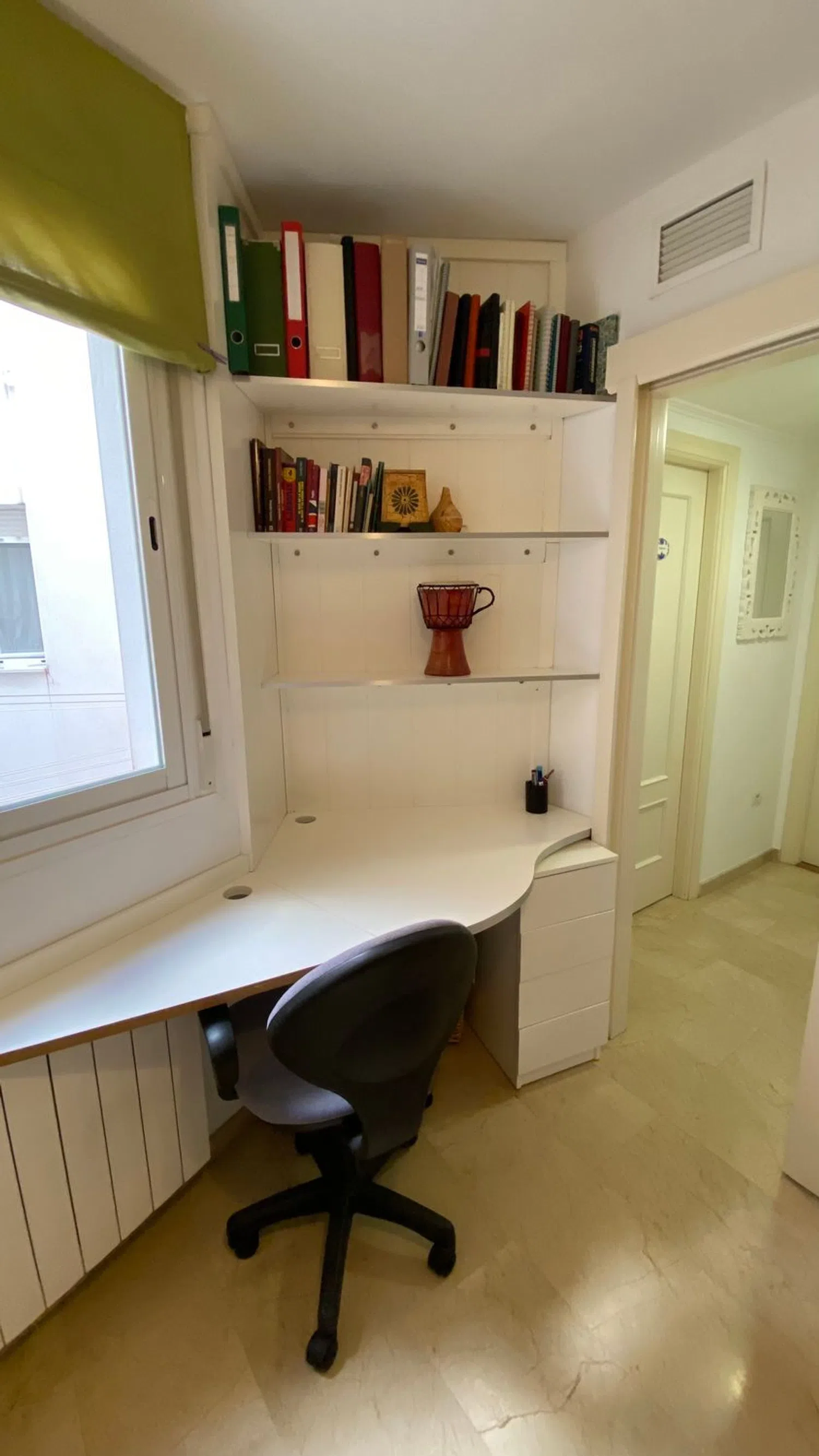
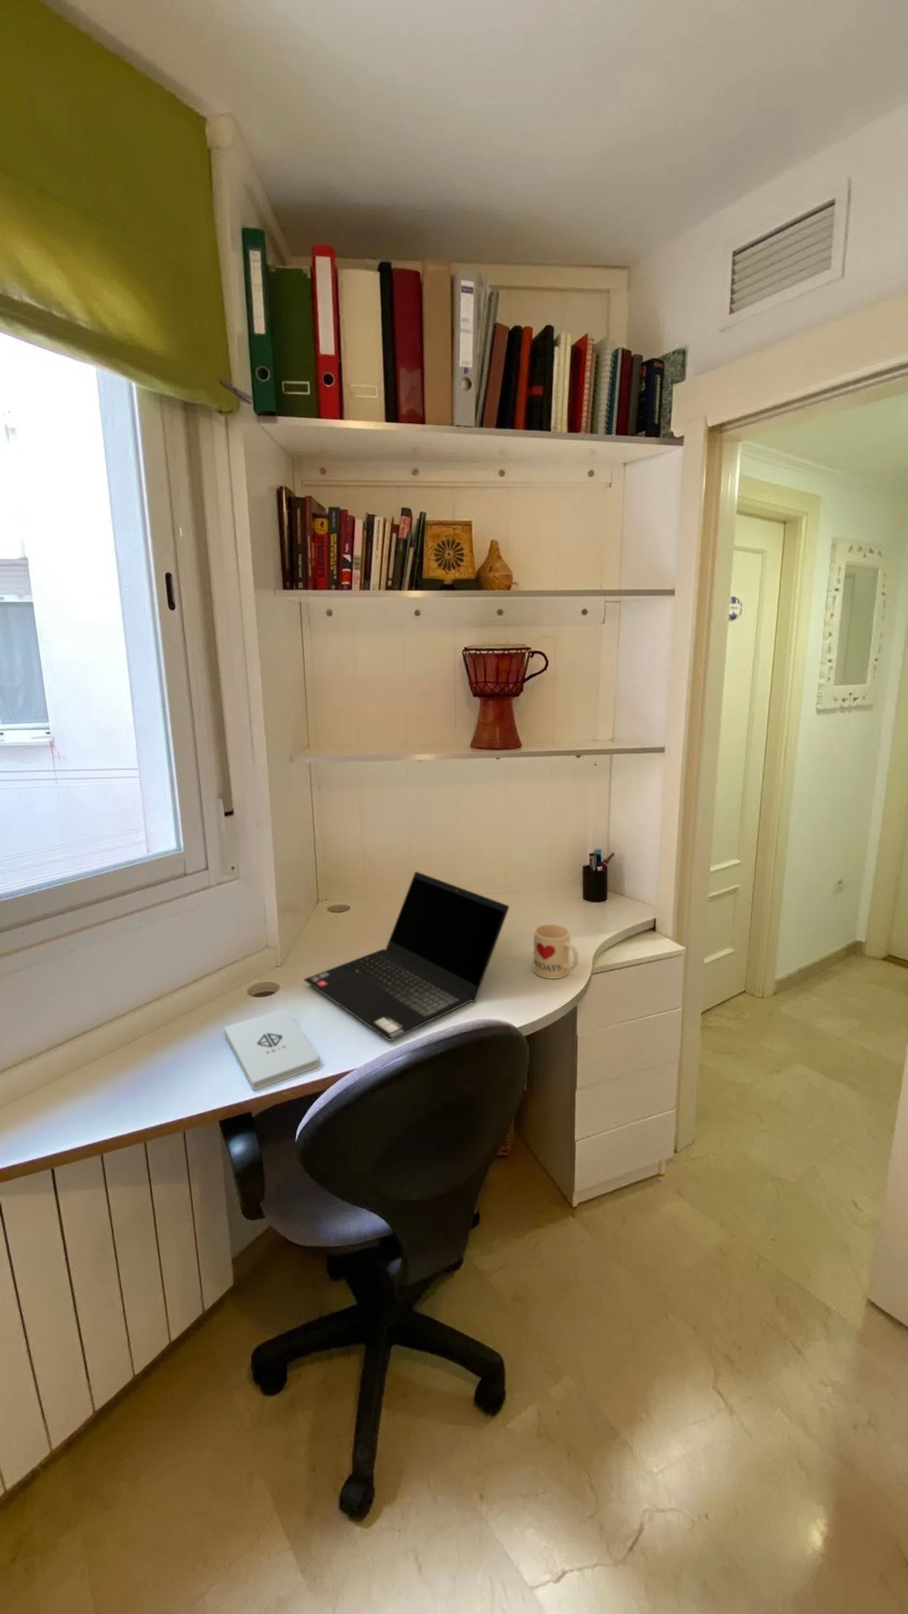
+ laptop computer (405, 946)
+ mug (557, 953)
+ notepad (271, 1045)
